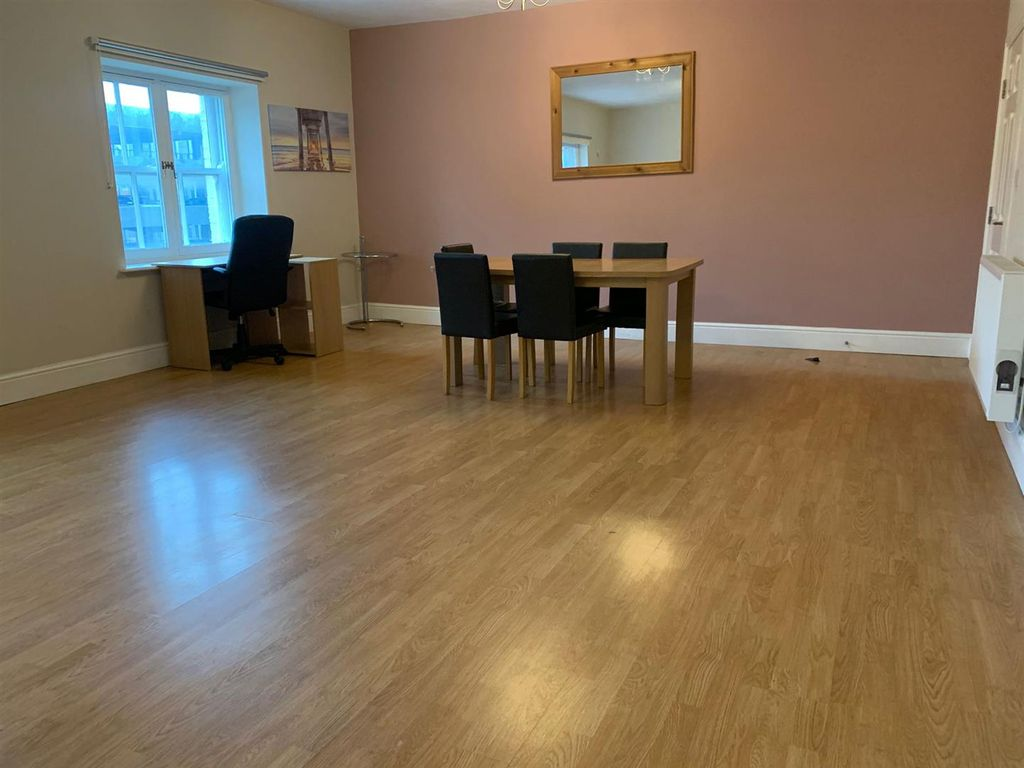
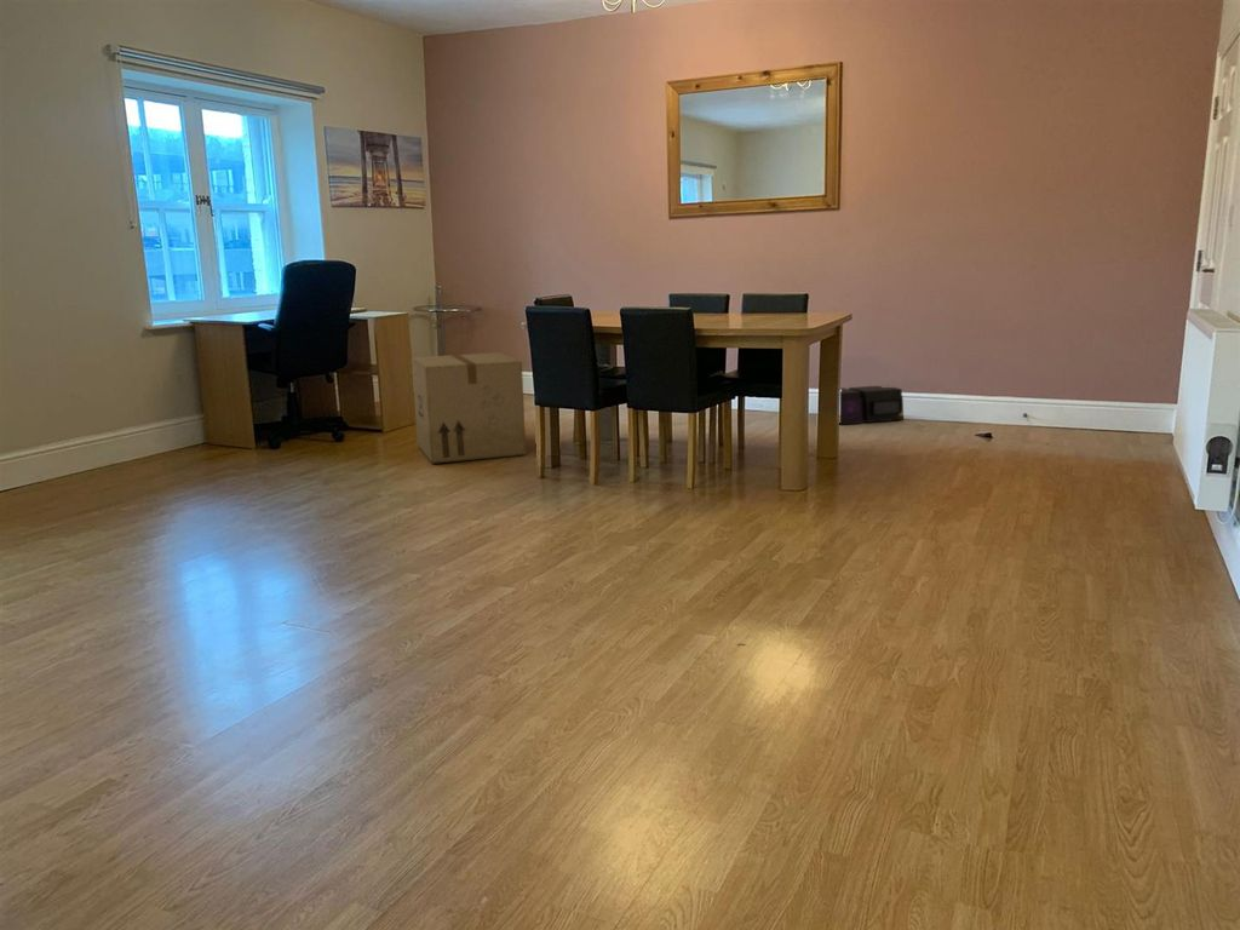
+ cardboard box (467, 404)
+ air purifier (861, 403)
